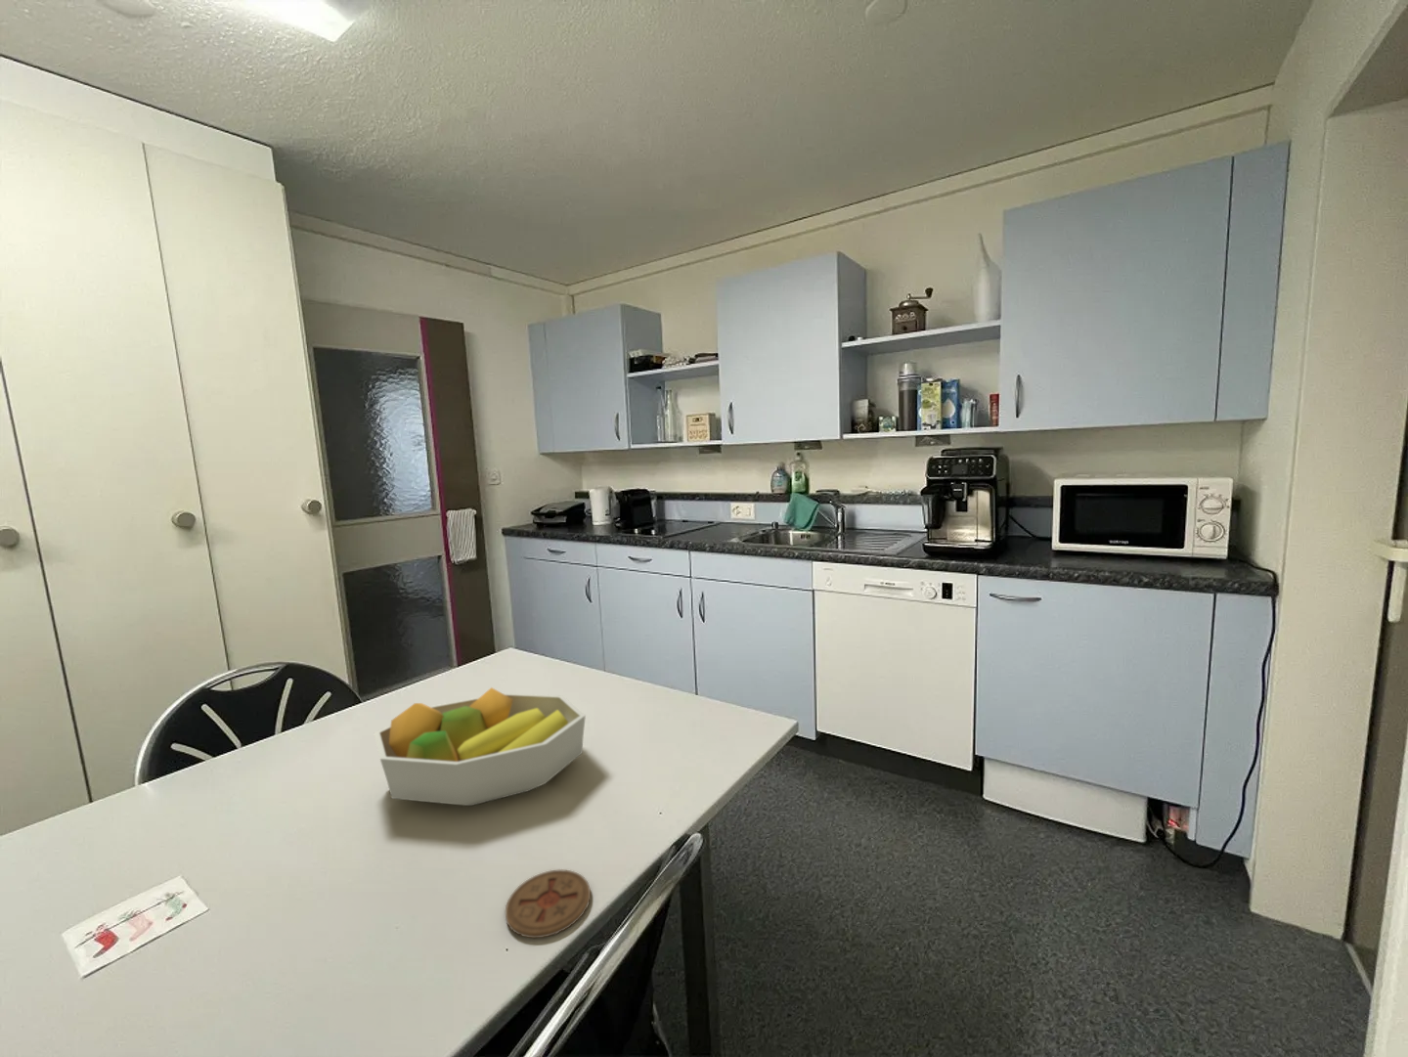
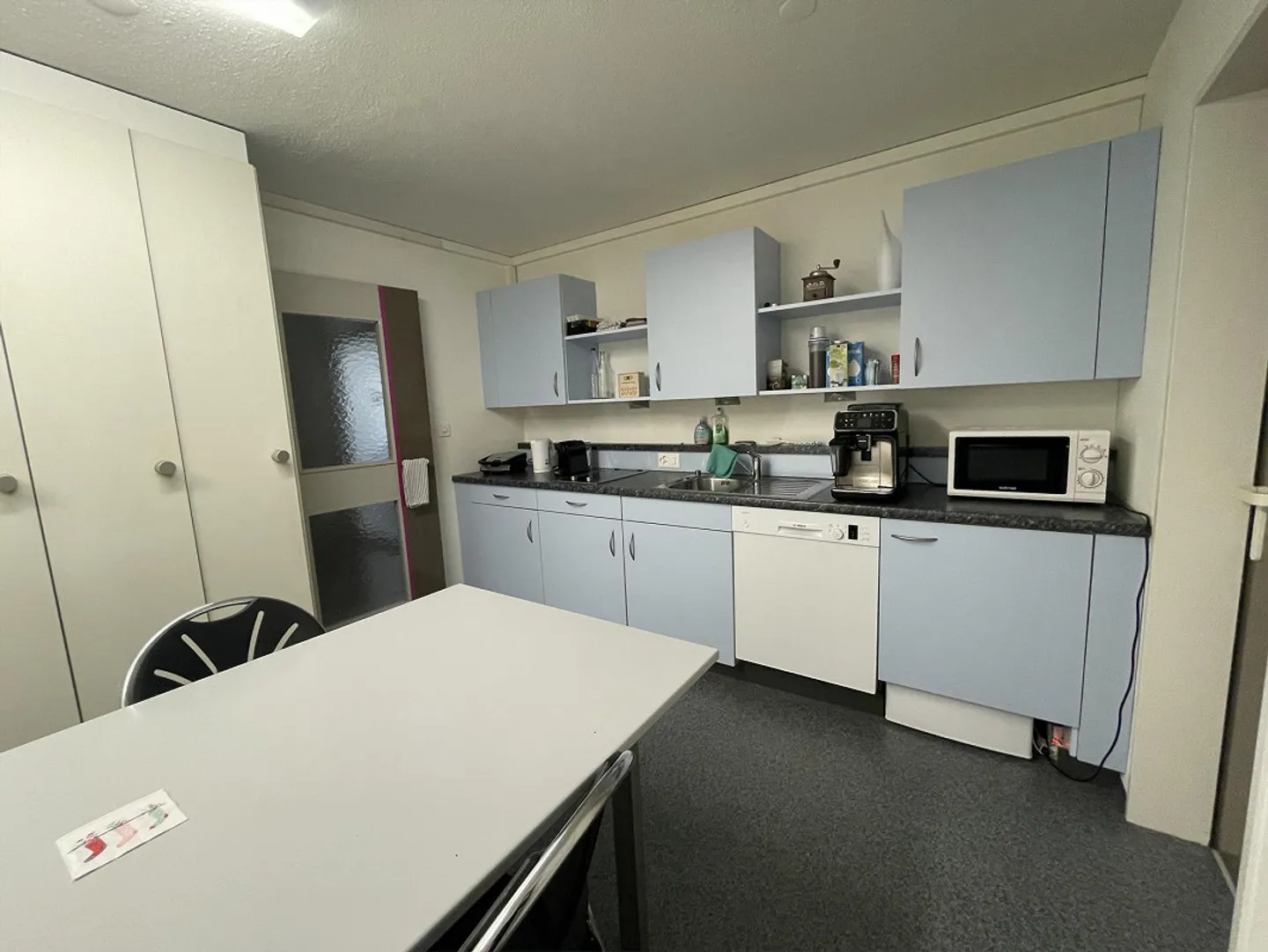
- coaster (549, 900)
- fruit bowl (482, 737)
